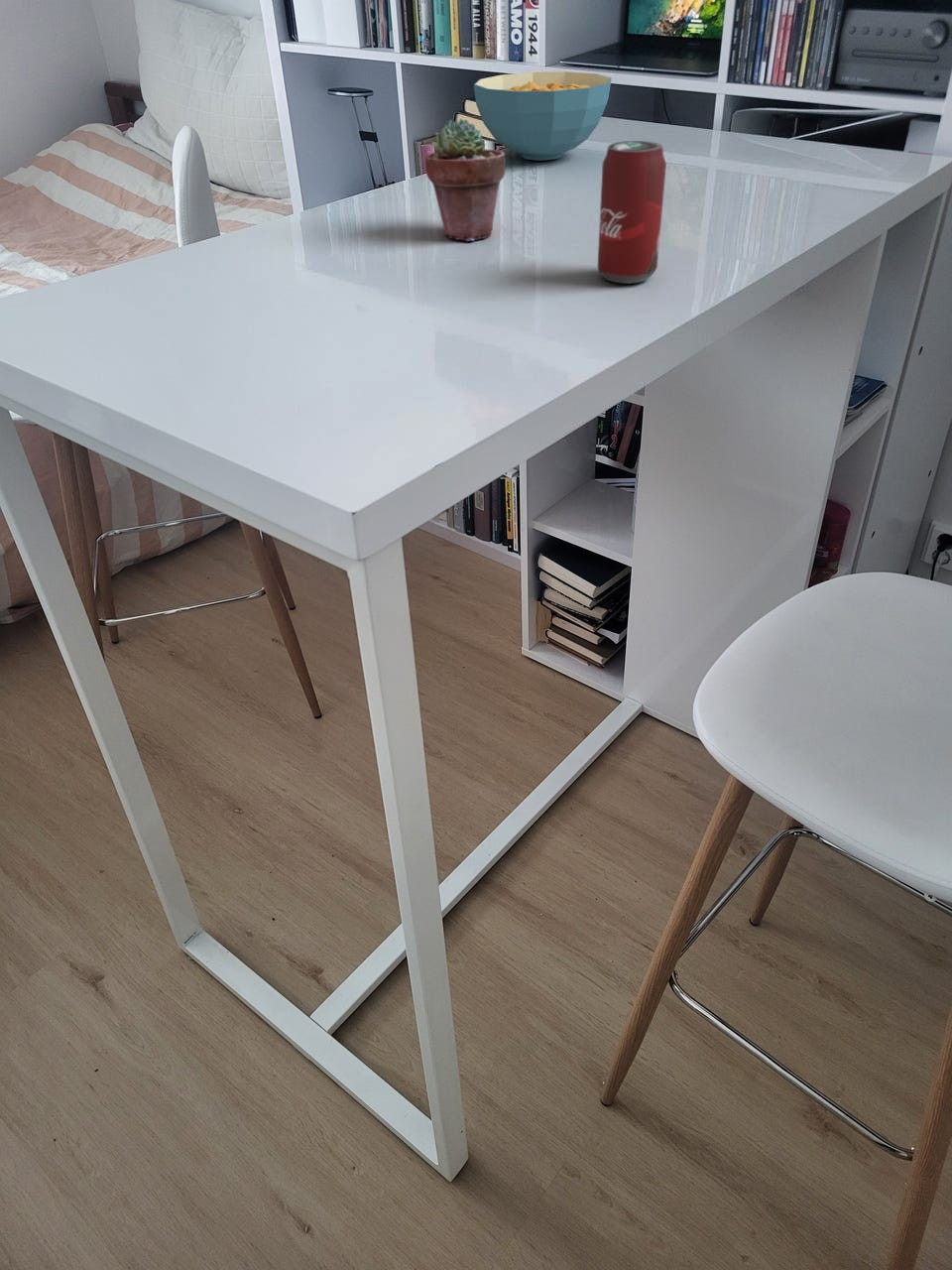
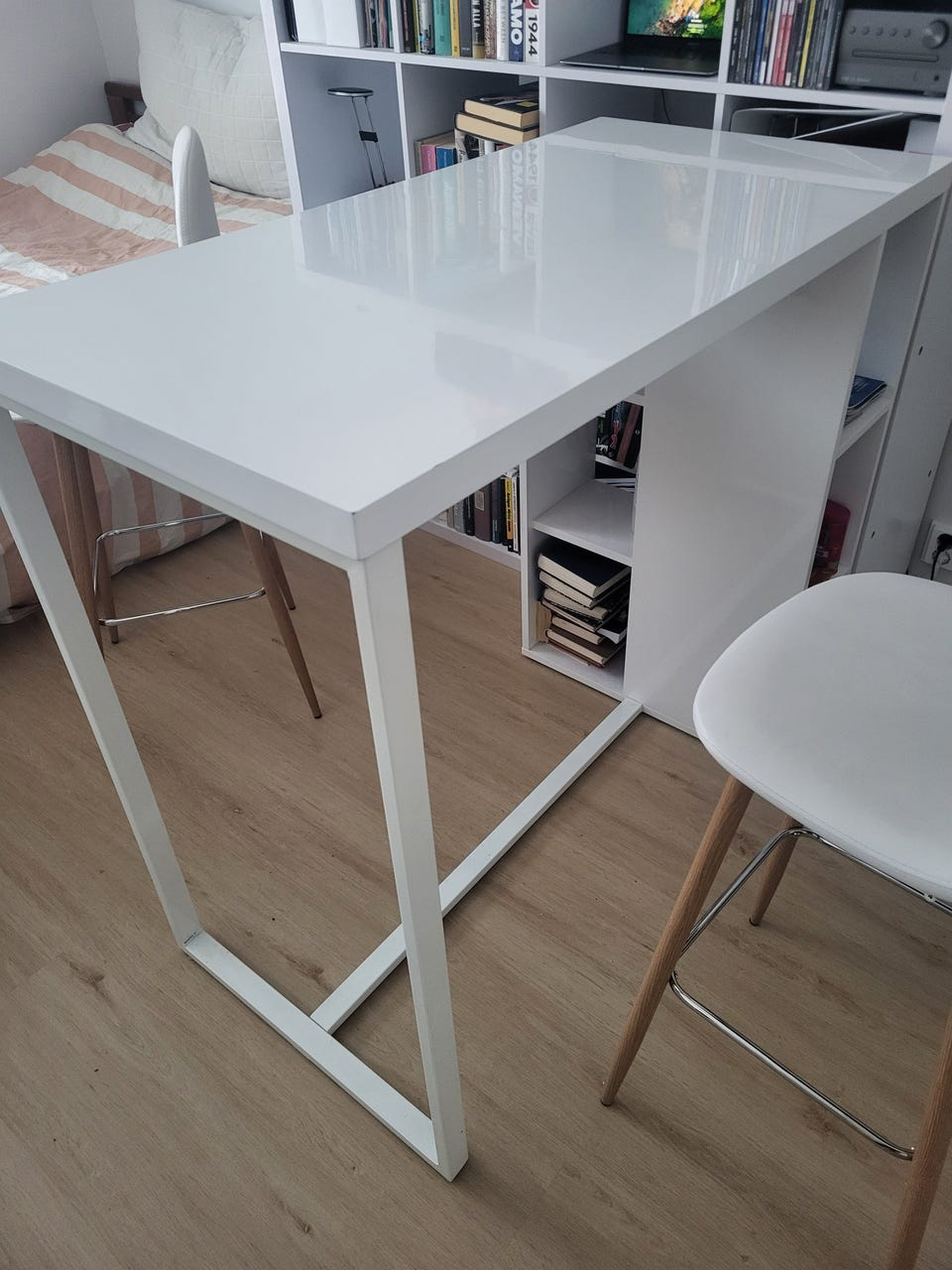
- cereal bowl (541, 119)
- soda can (631, 213)
- potted succulent (465, 178)
